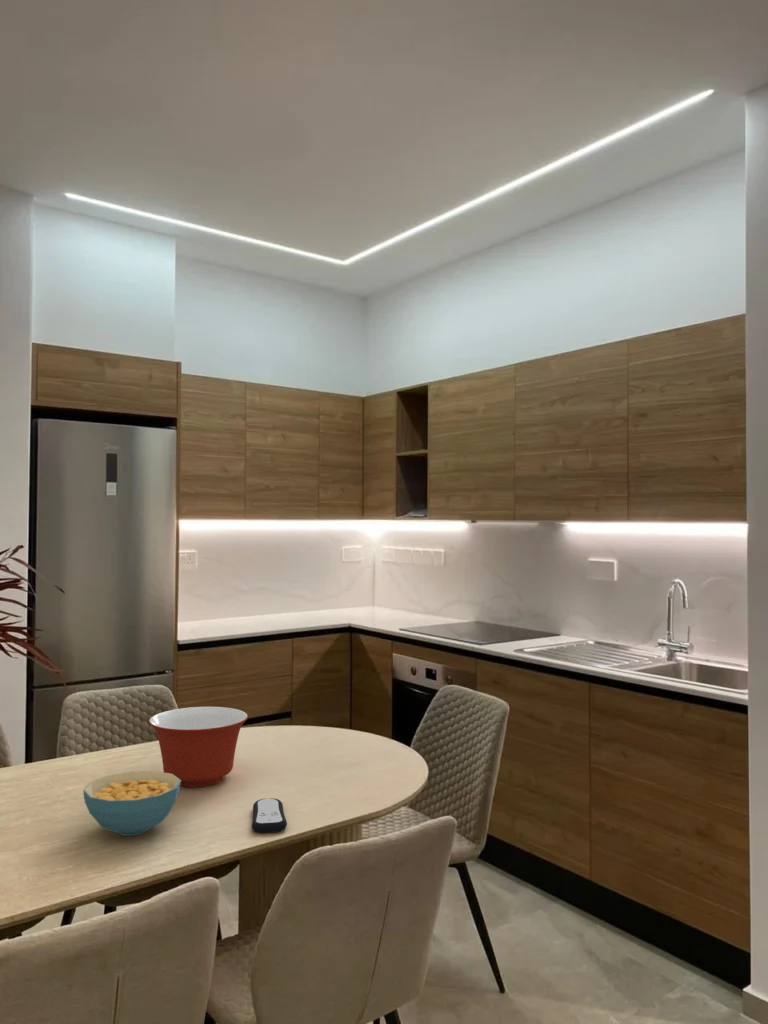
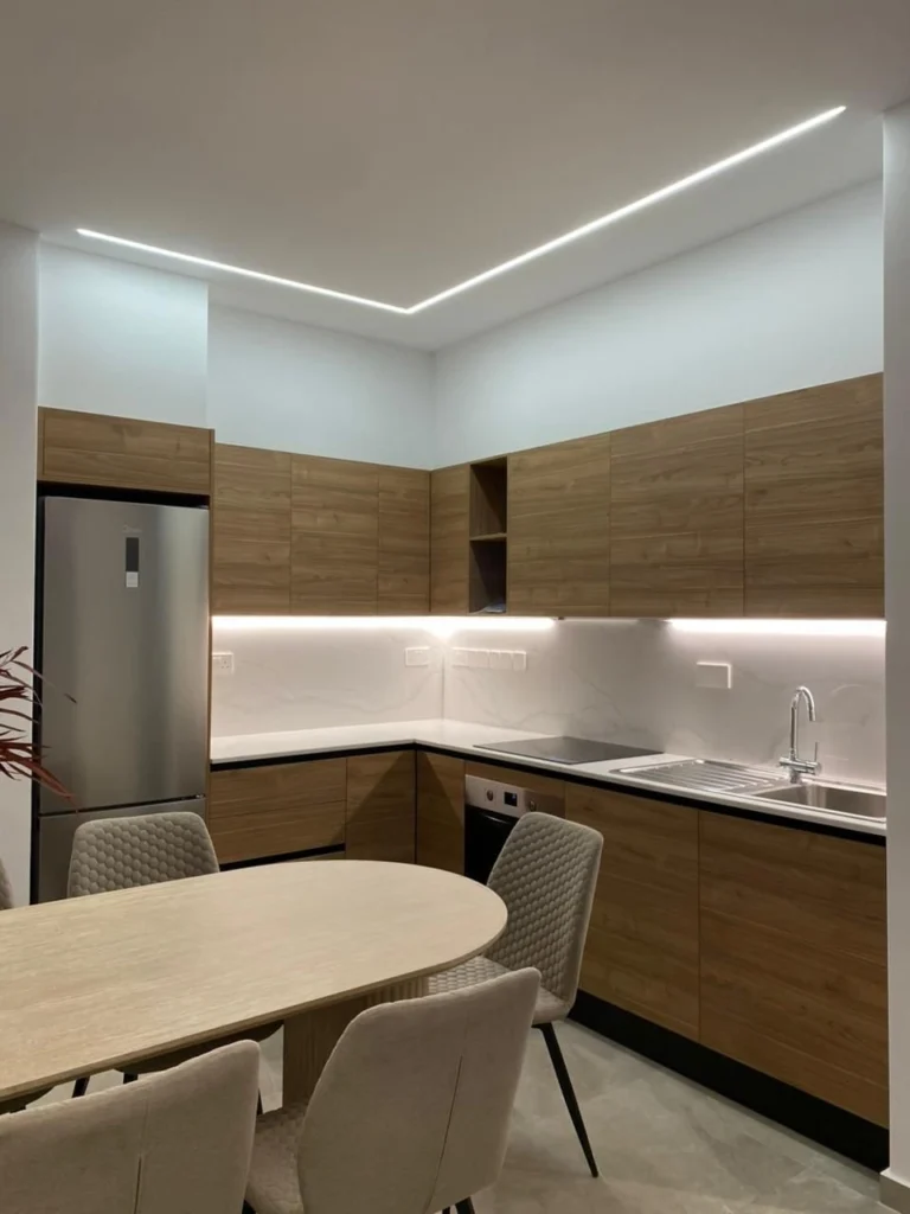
- cereal bowl (132, 807)
- remote control (268, 814)
- mixing bowl (198, 748)
